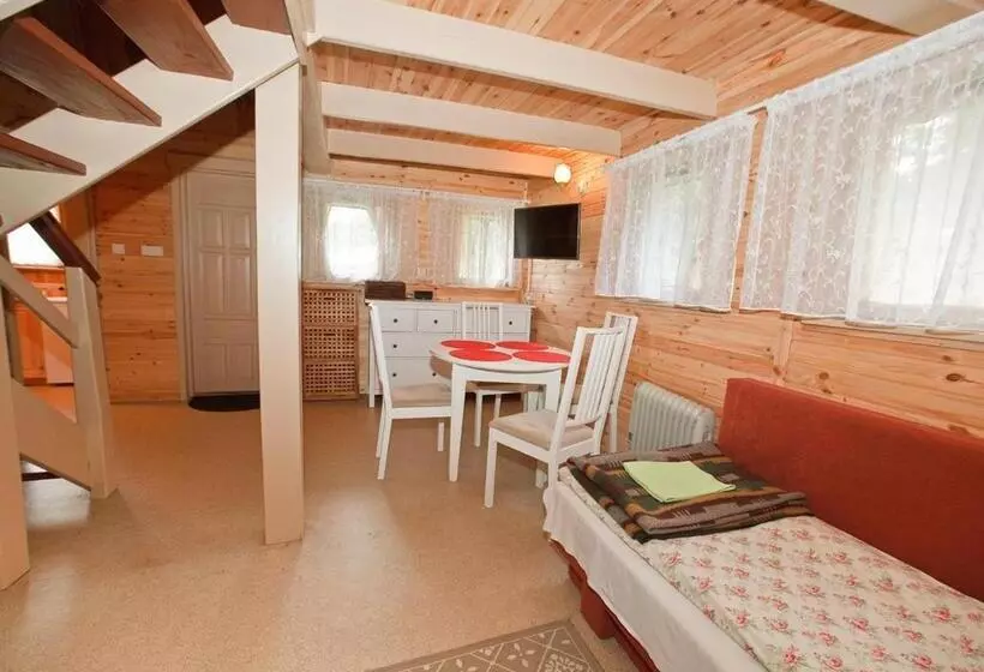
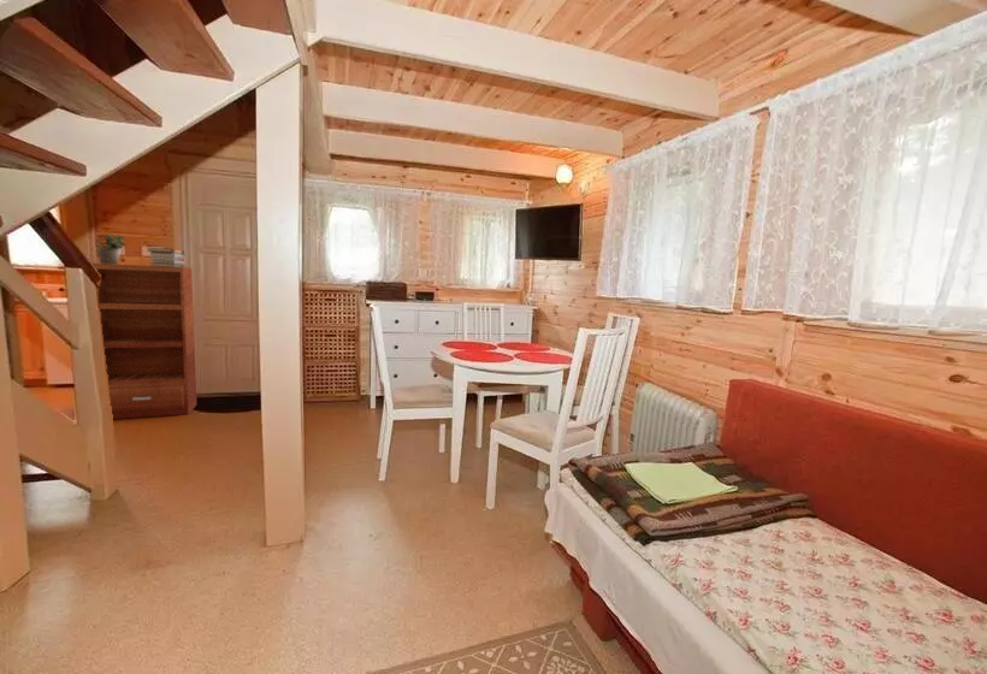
+ book stack (166, 258)
+ potted plant (114, 248)
+ bookshelf (146, 339)
